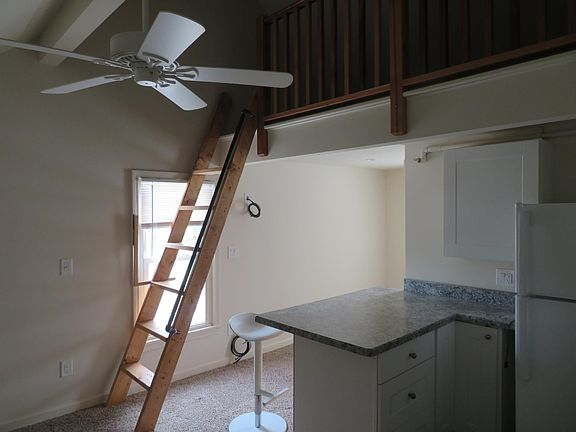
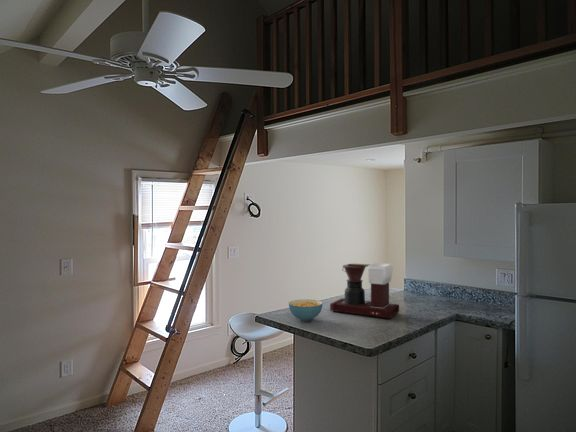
+ cereal bowl (305, 311)
+ coffee maker (363, 289)
